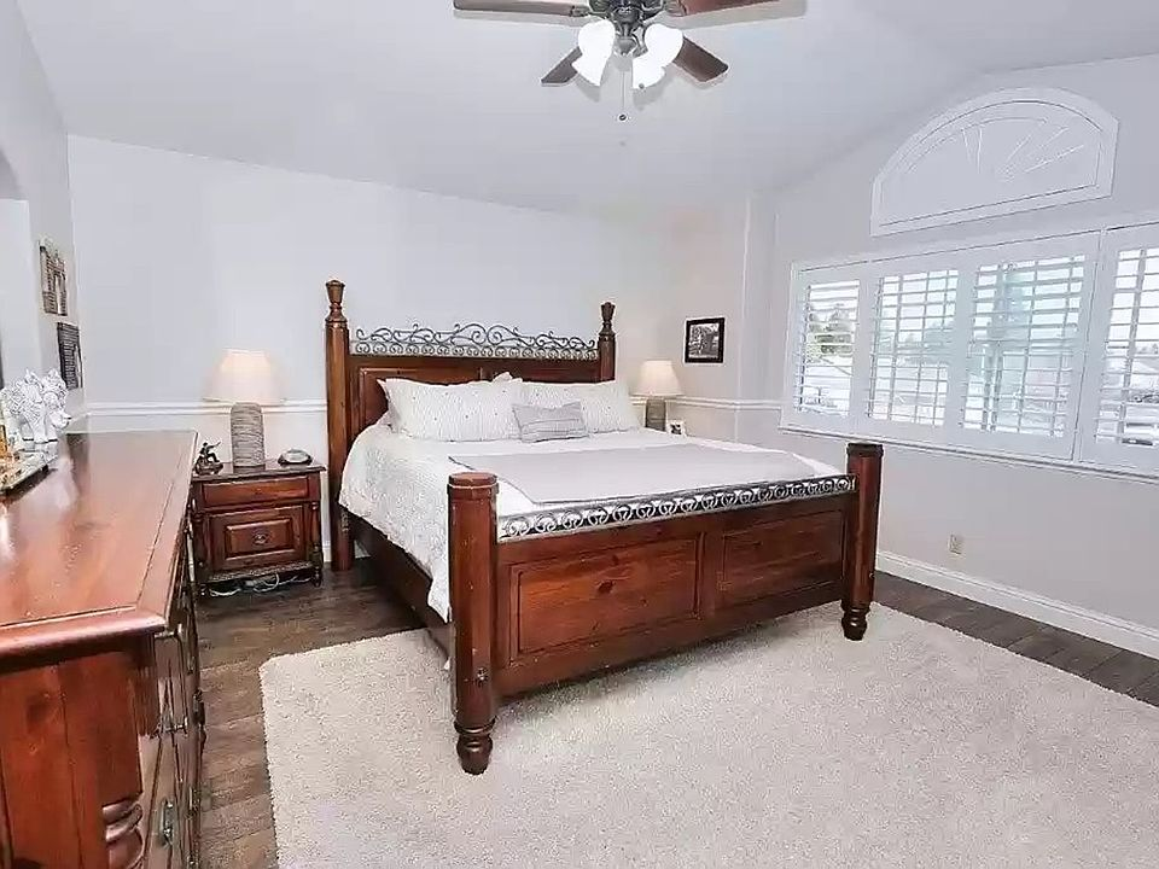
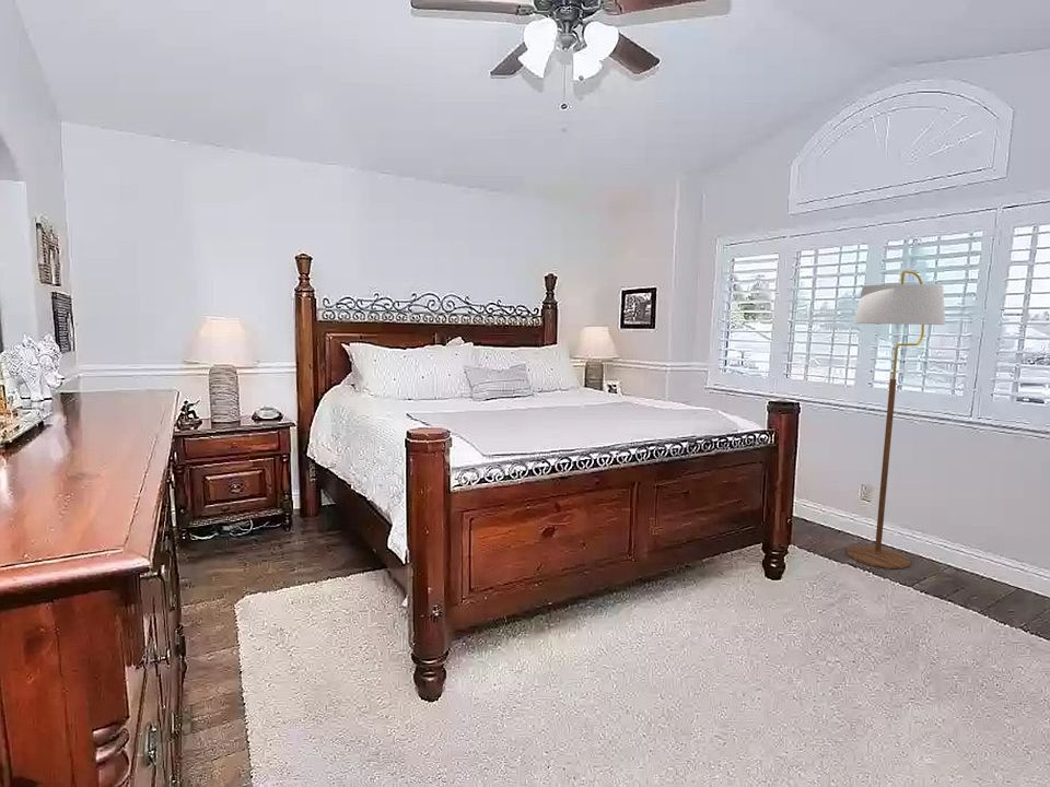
+ floor lamp (891, 418)
